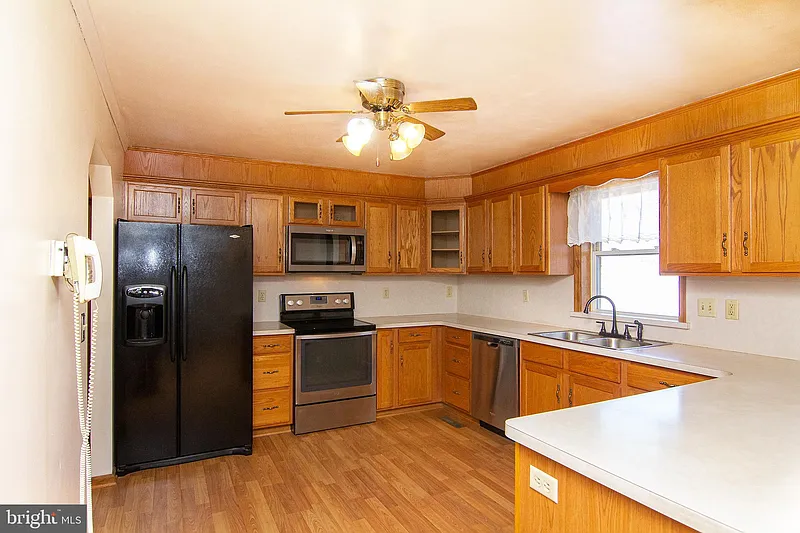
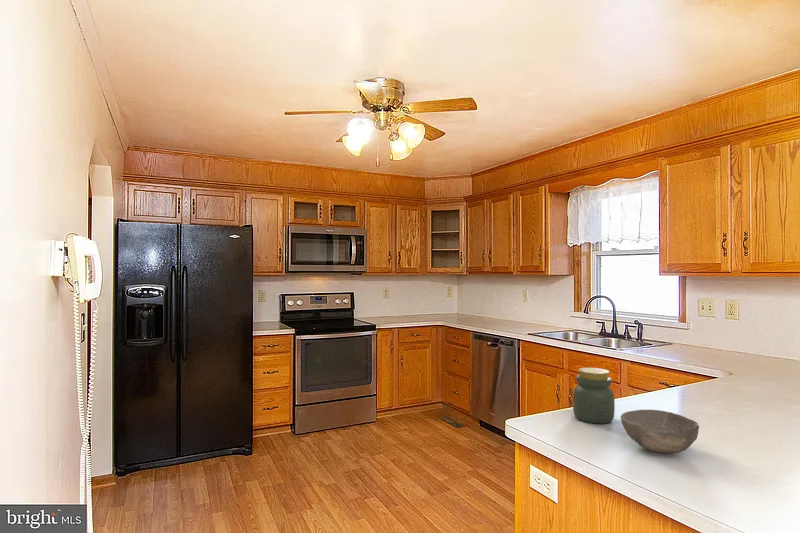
+ jar (593, 394)
+ bowl (658, 433)
